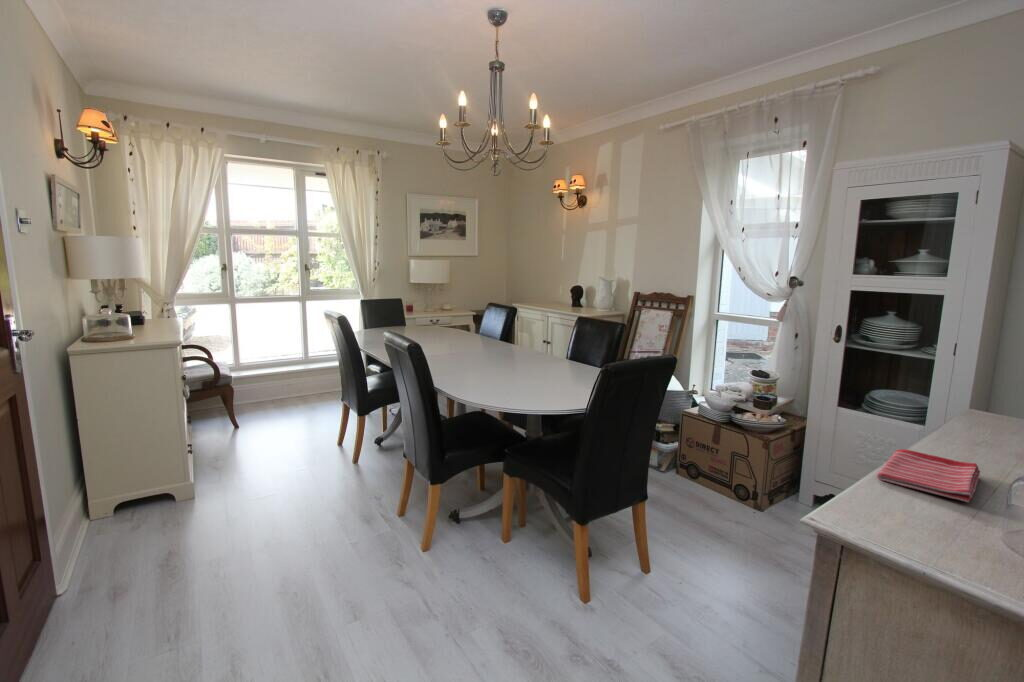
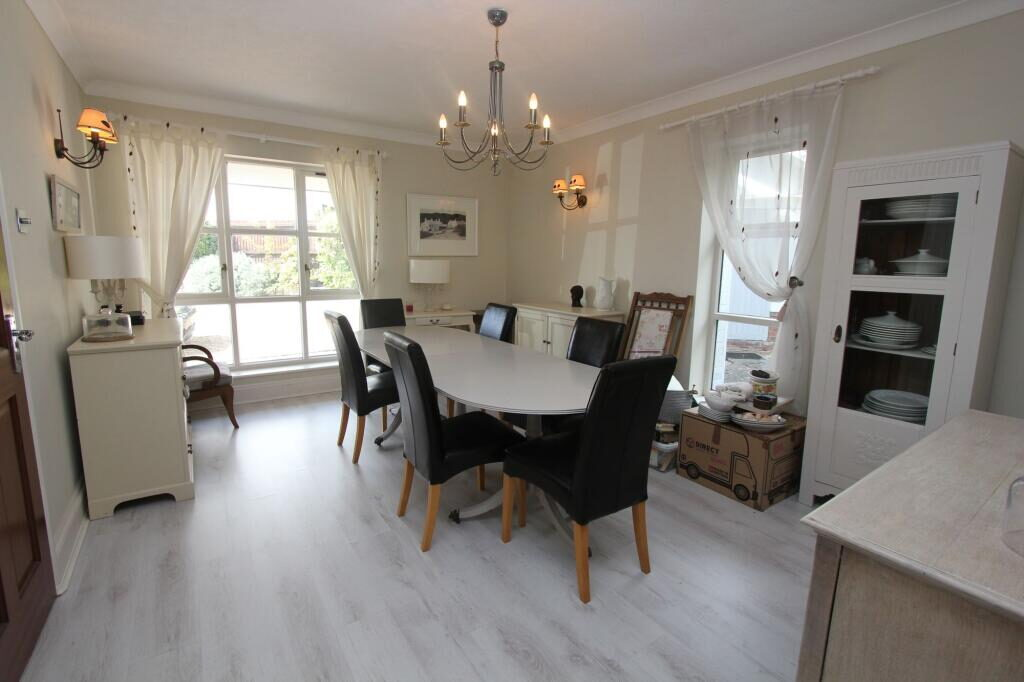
- dish towel (929, 471)
